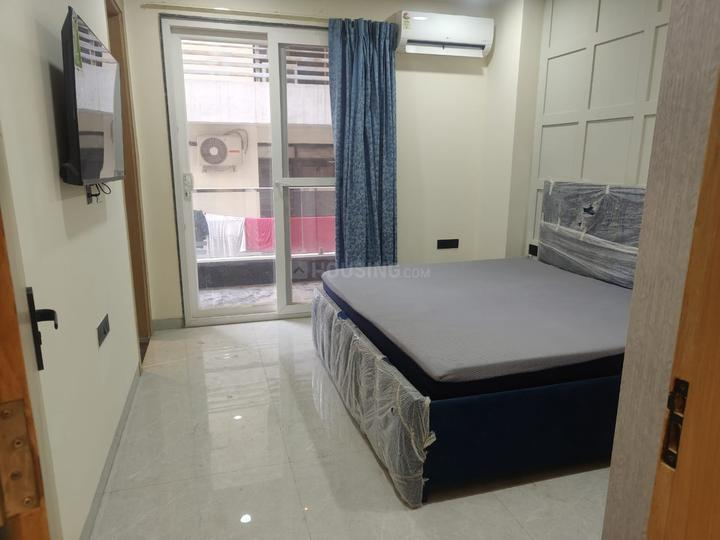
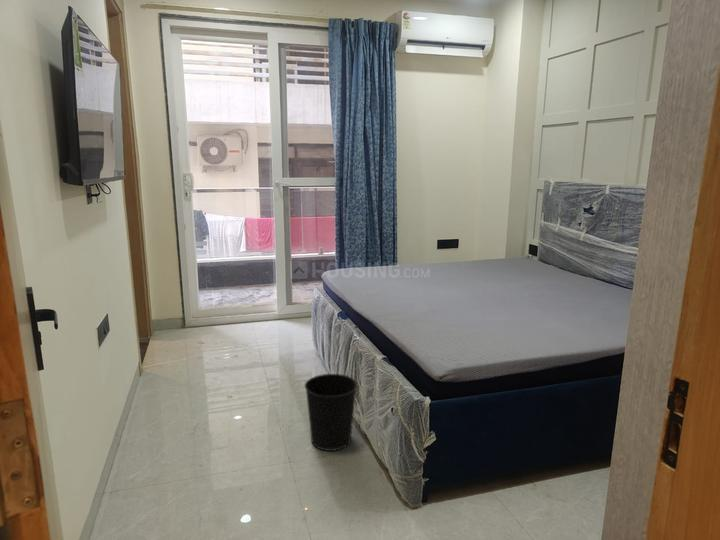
+ wastebasket (331, 412)
